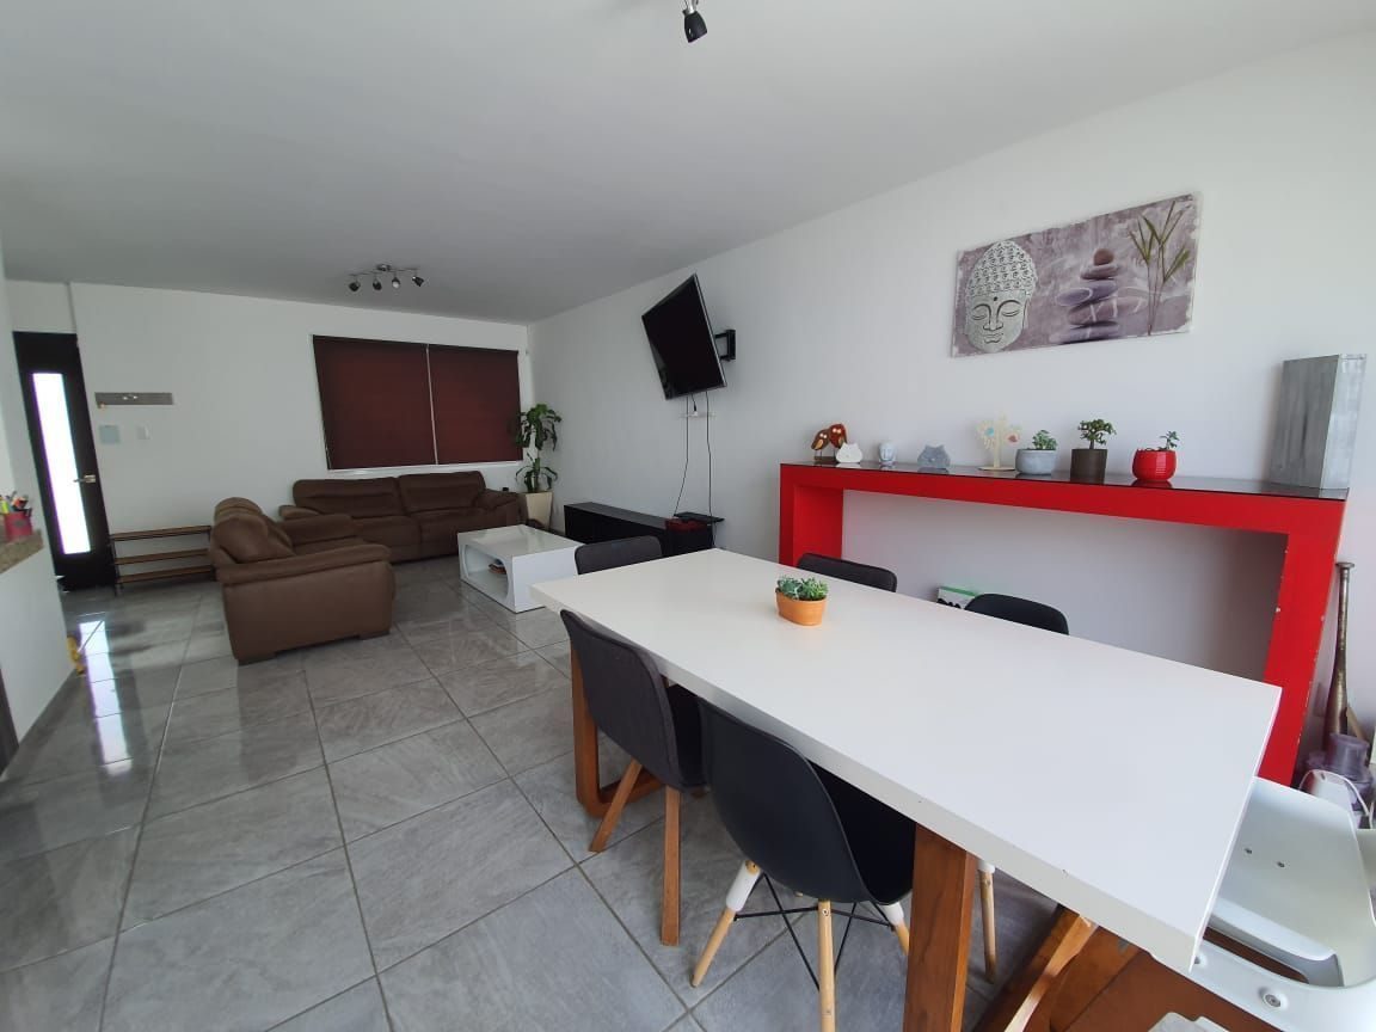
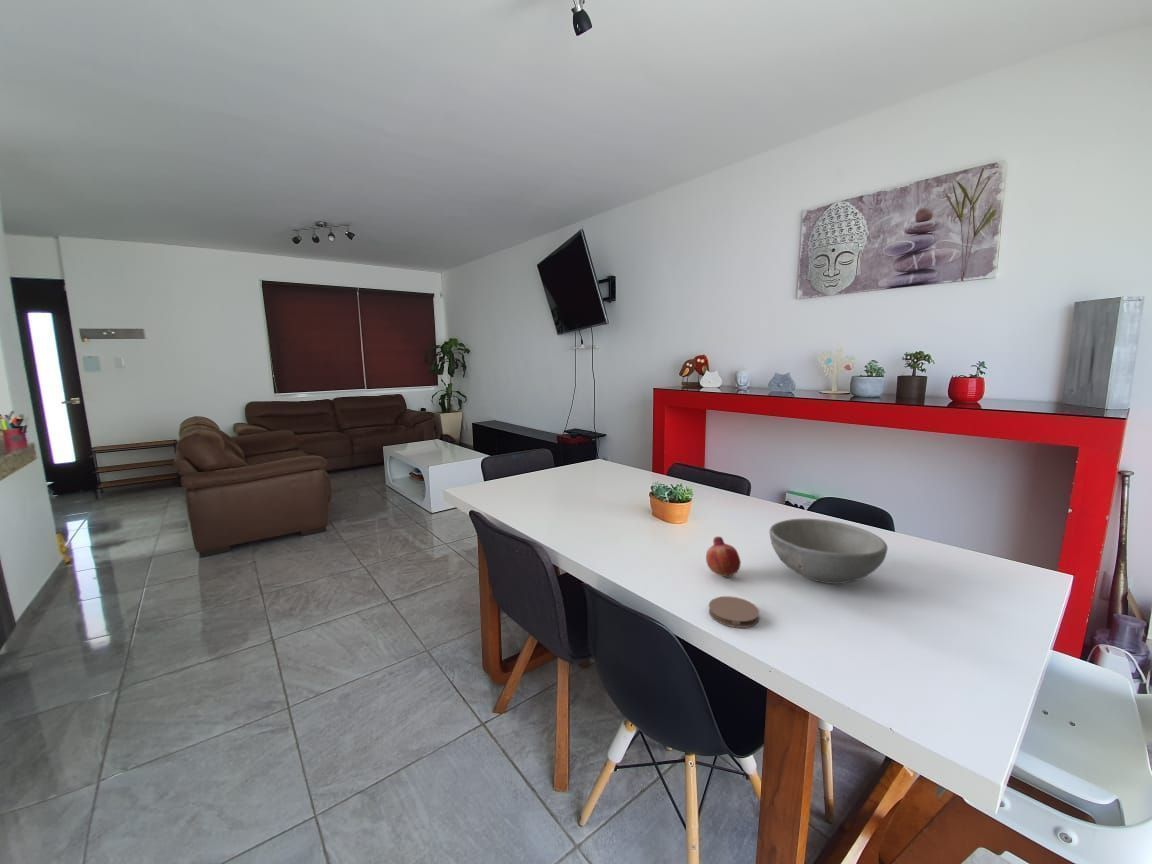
+ coaster (733, 611)
+ fruit (722, 557)
+ bowl (824, 555)
